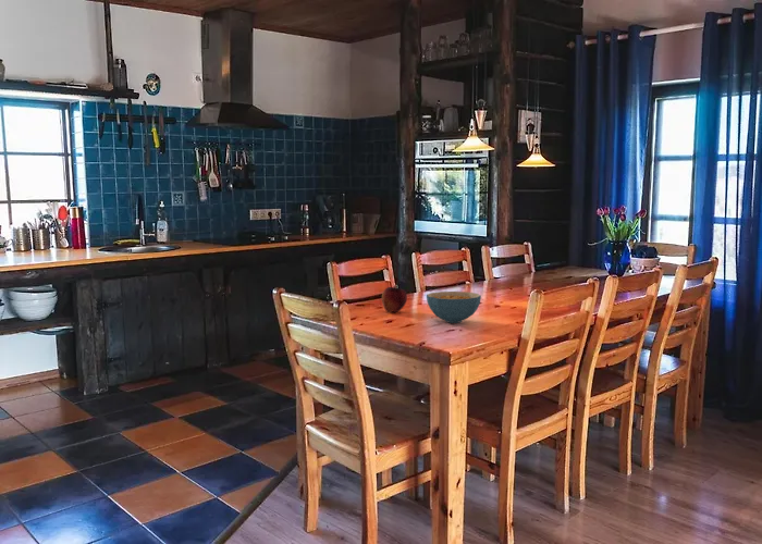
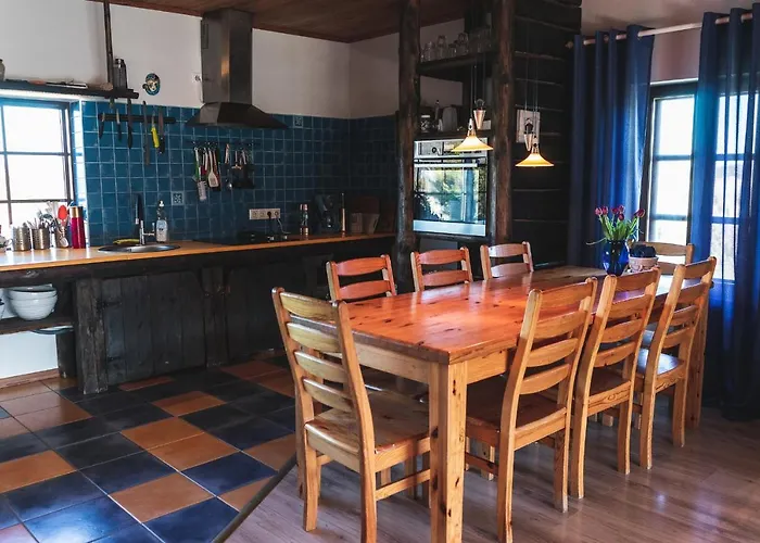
- fruit (394, 298)
- cereal bowl (453, 308)
